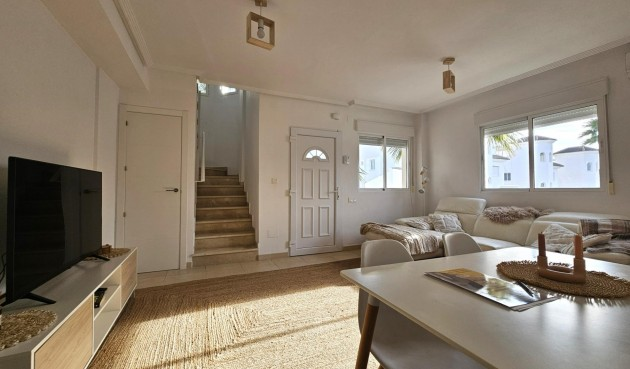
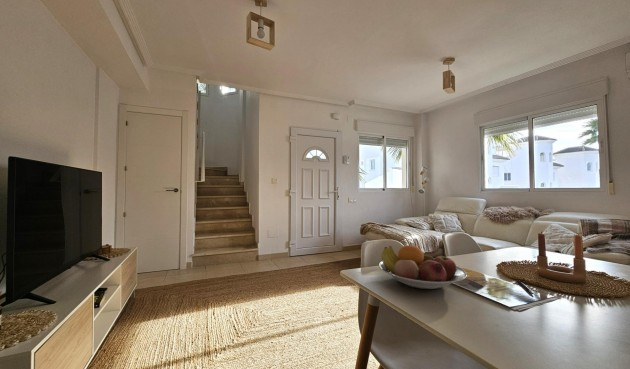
+ fruit bowl (420, 264)
